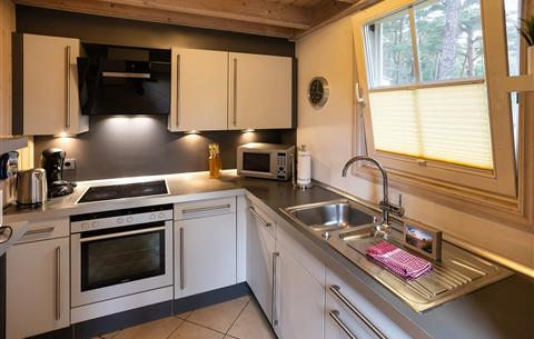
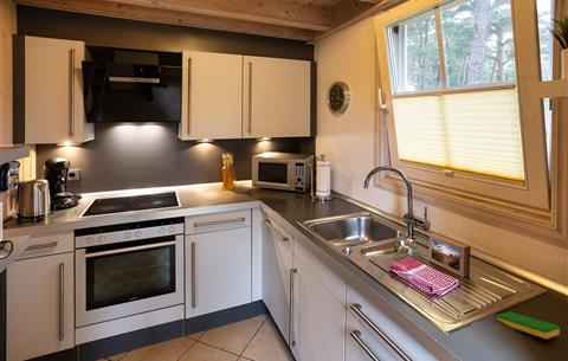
+ dish sponge (527, 324)
